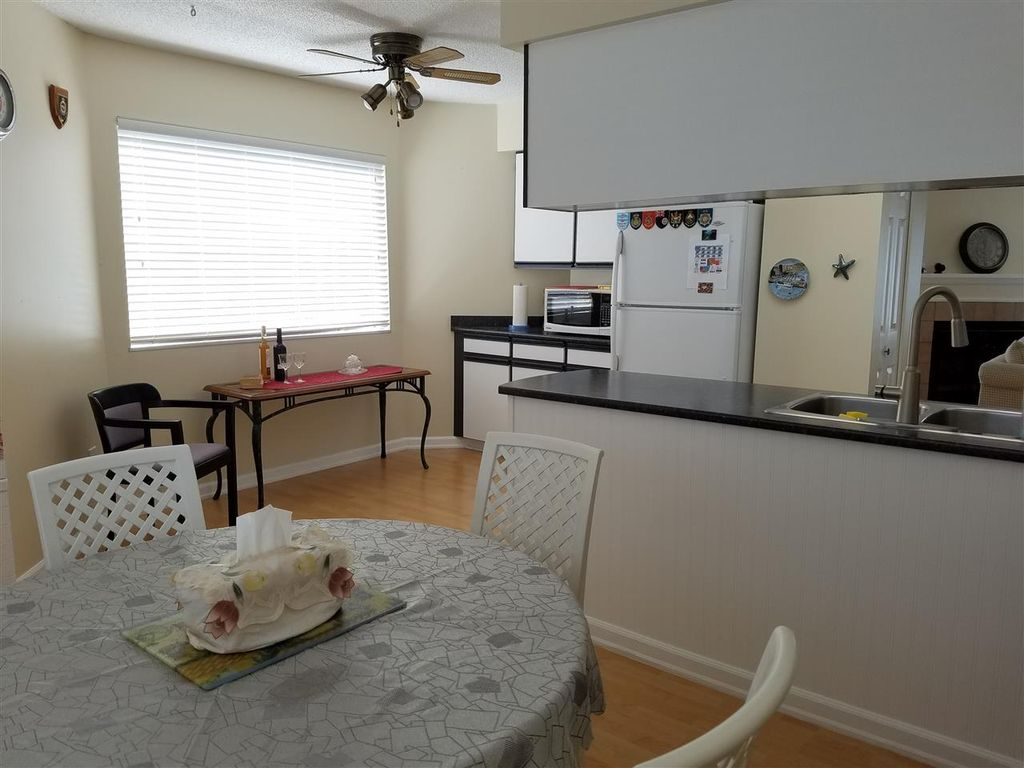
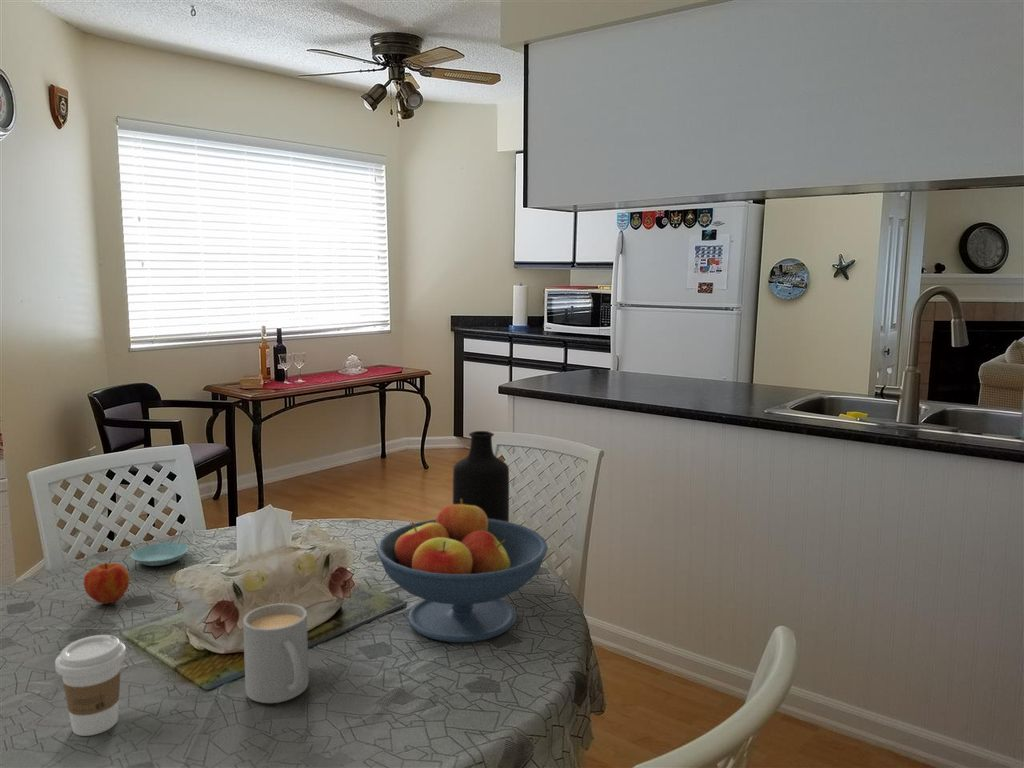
+ fruit bowl (462, 567)
+ mug (278, 655)
+ coffee cup (92, 685)
+ bottle (480, 491)
+ saucer (160, 556)
+ apple (107, 582)
